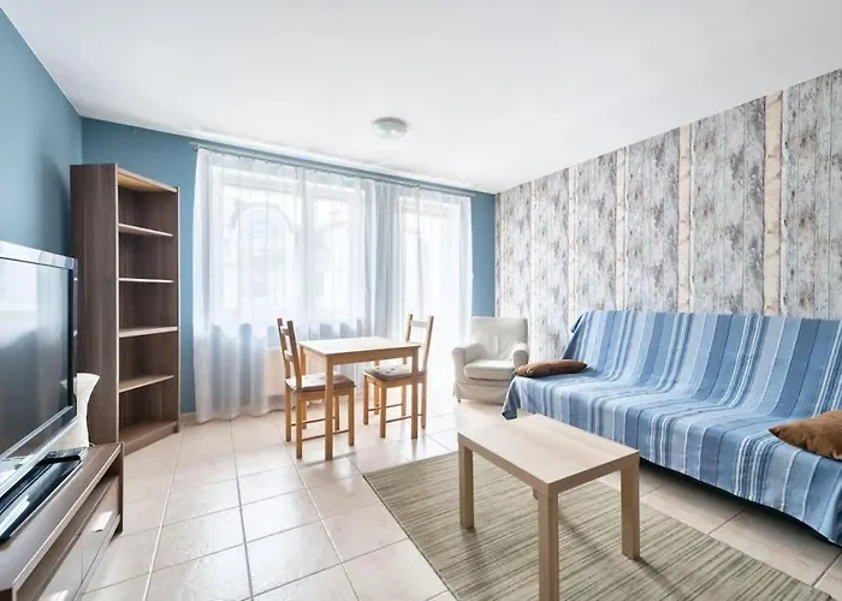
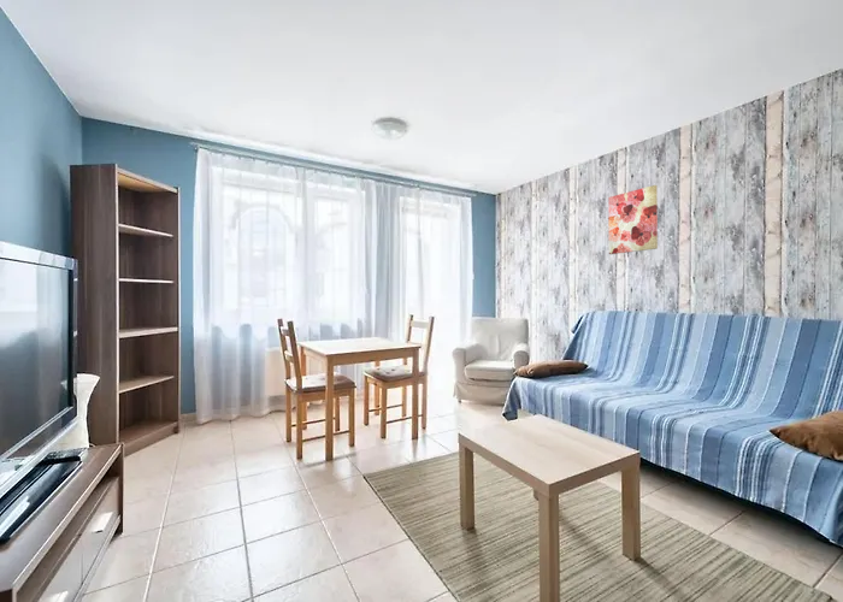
+ wall art (631, 222)
